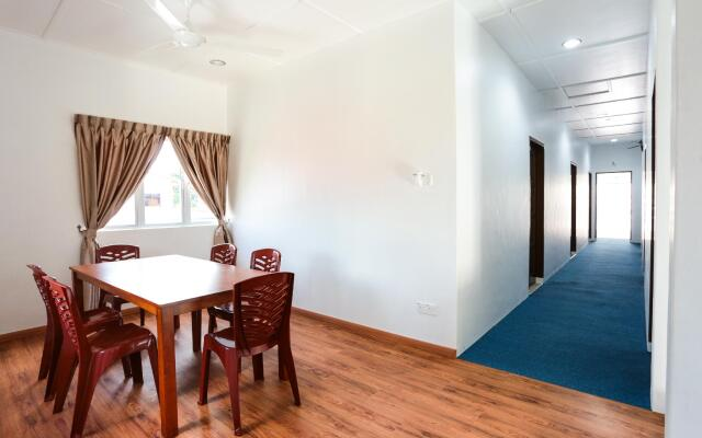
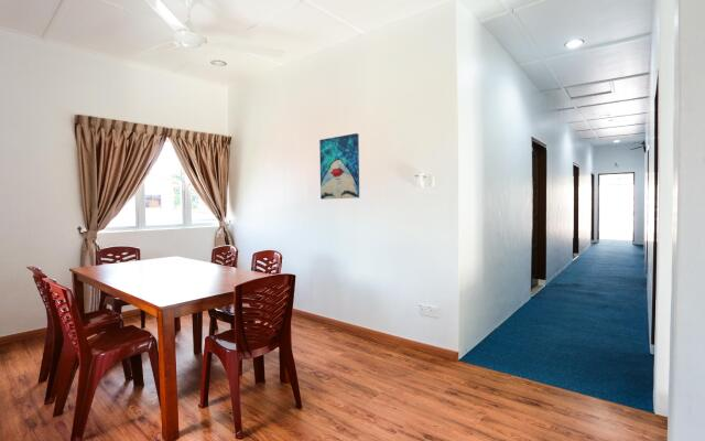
+ wall art (338, 168)
